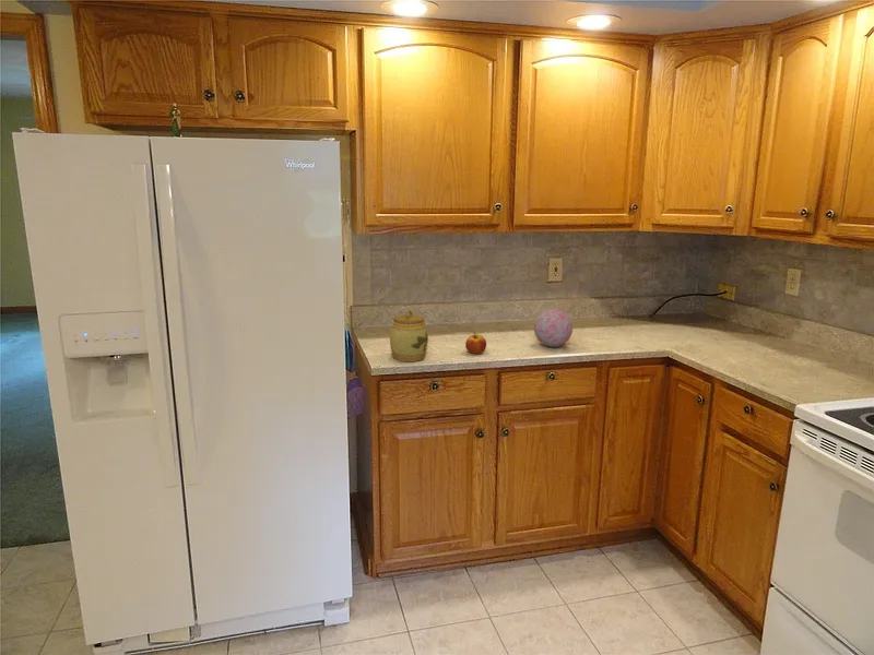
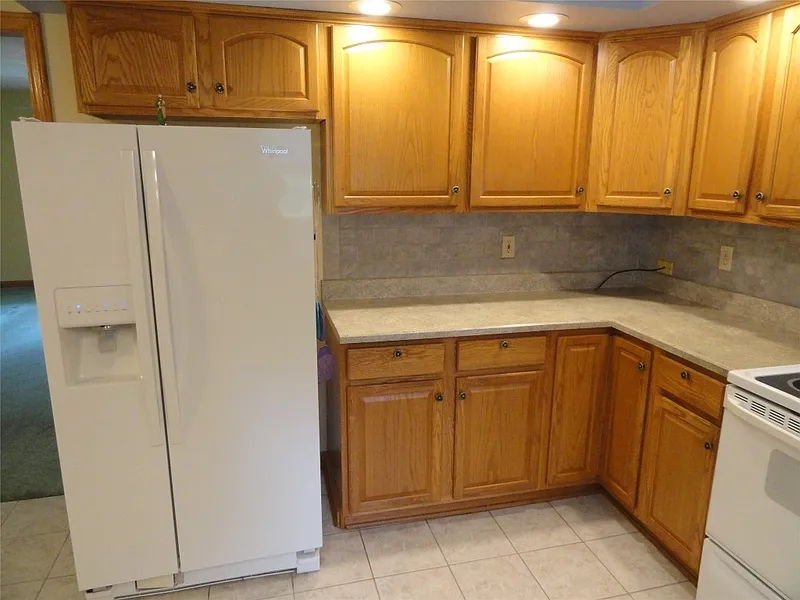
- decorative orb (553, 327)
- apple (475, 342)
- jar (409, 333)
